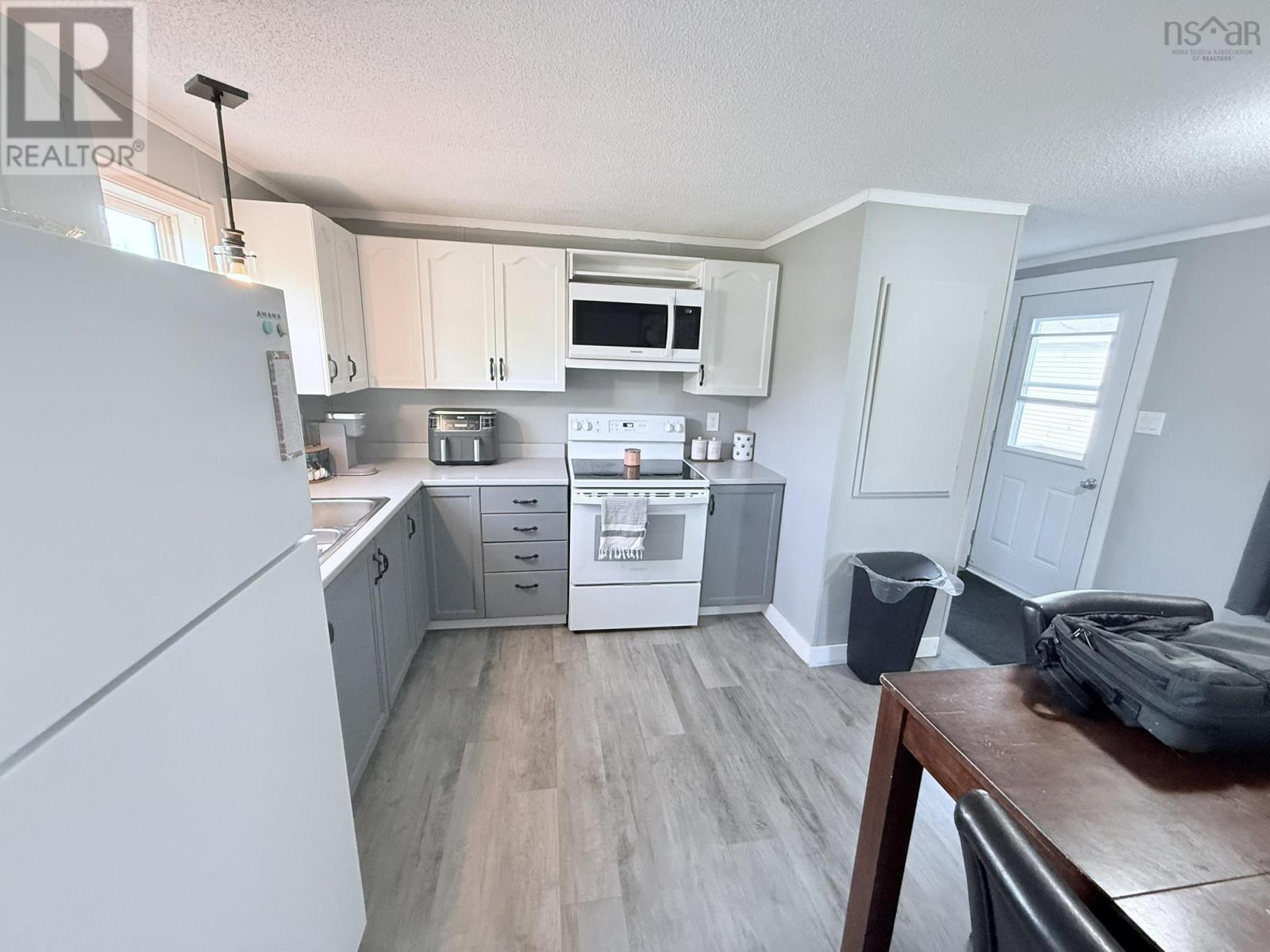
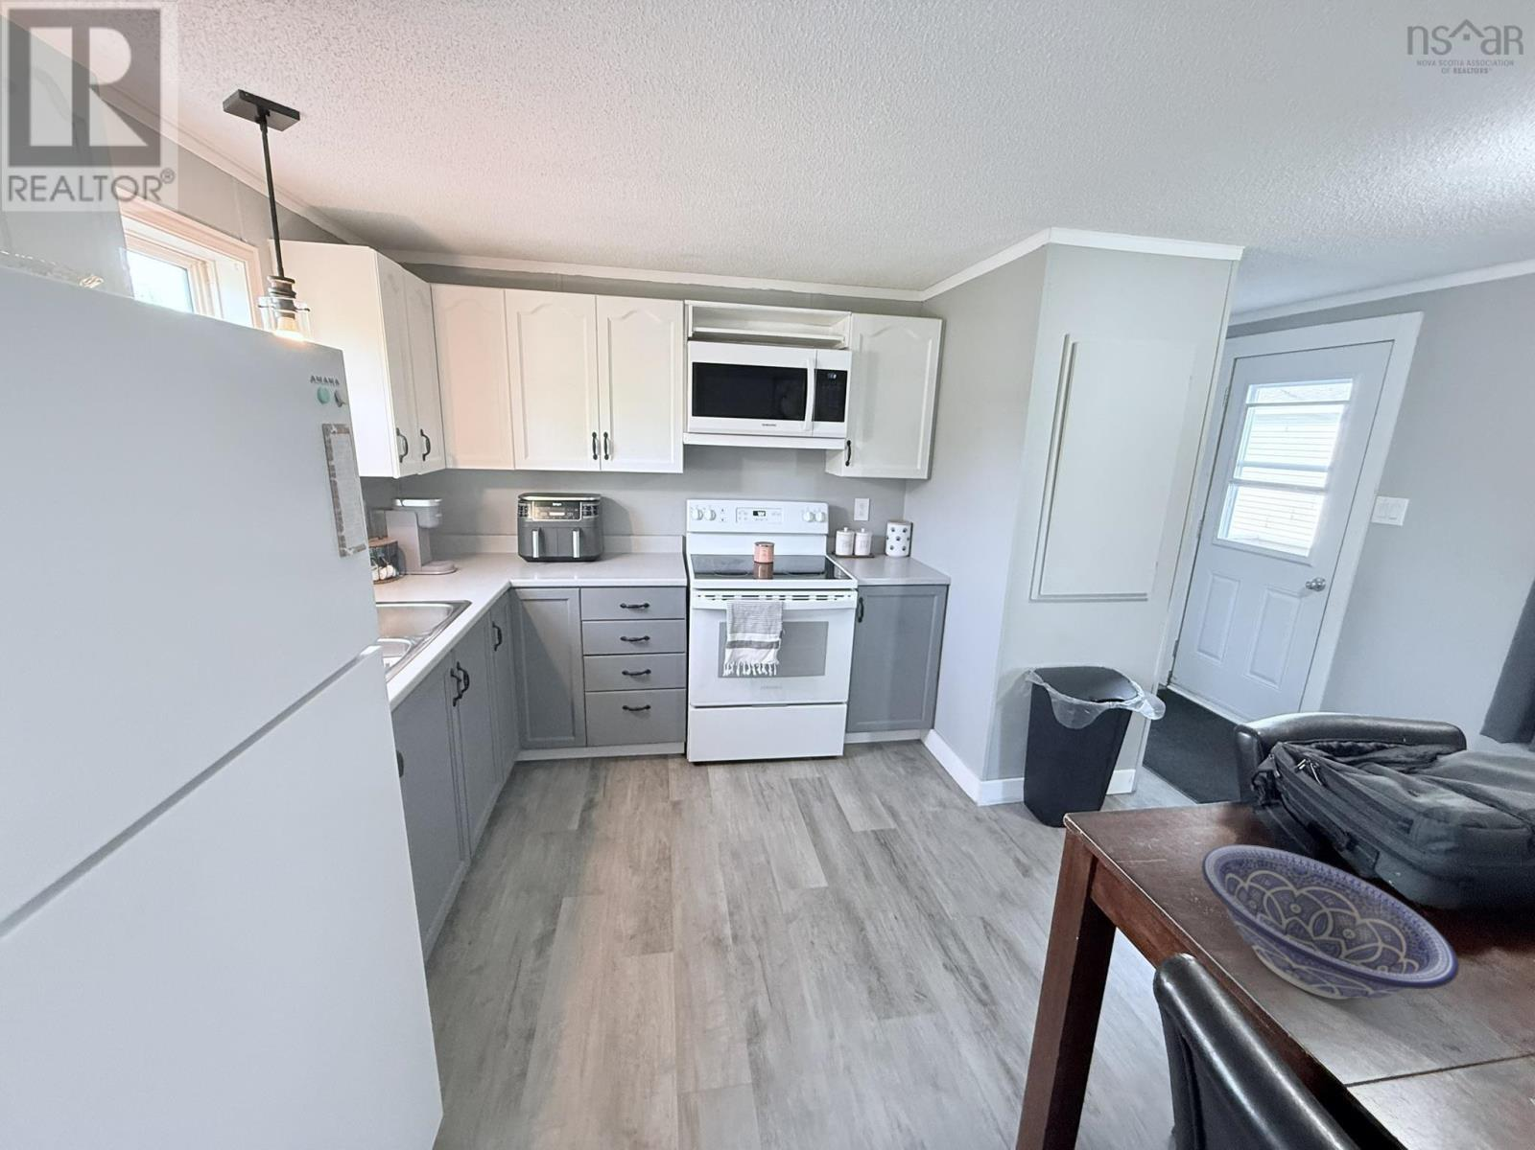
+ decorative bowl (1309, 935)
